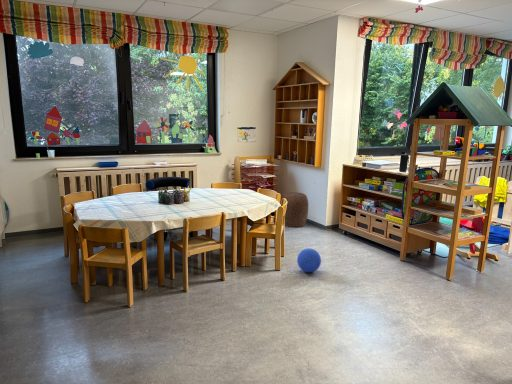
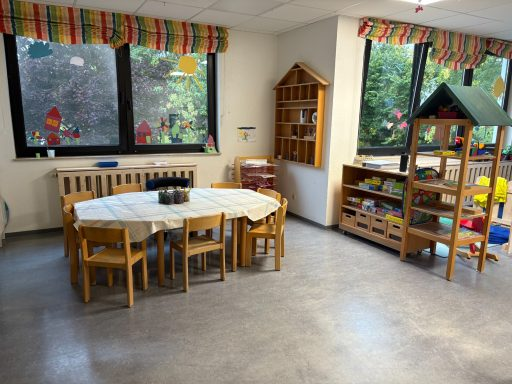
- ball (309, 260)
- stool (294, 208)
